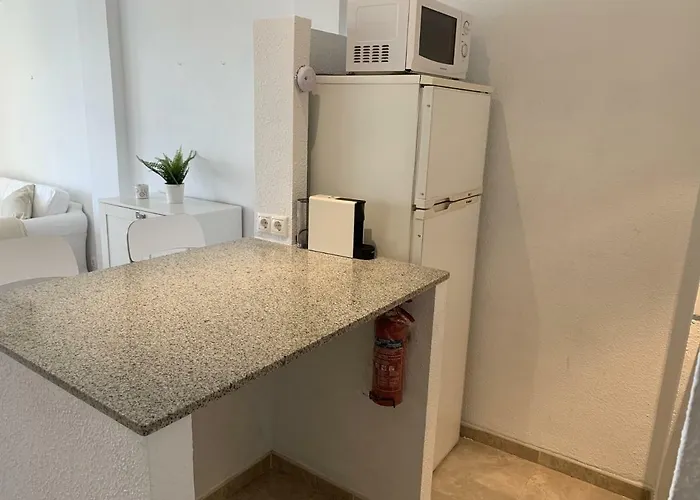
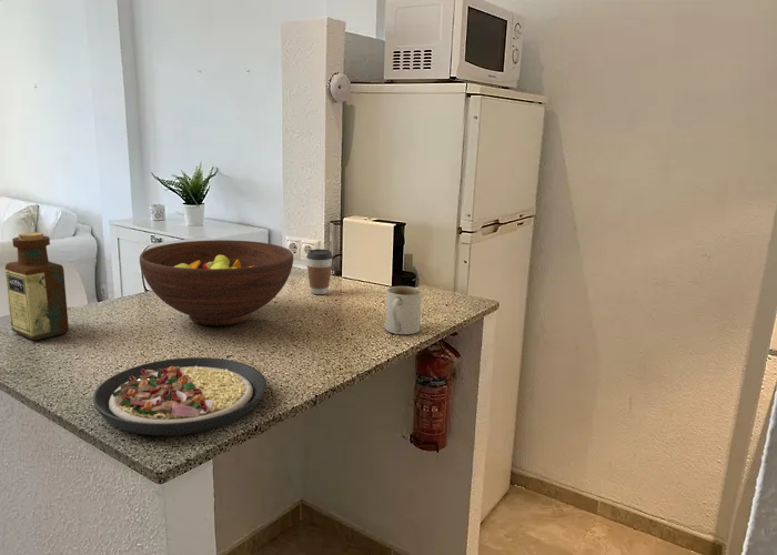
+ fruit bowl (219, 285)
+ bottle (36, 284)
+ coffee cup (319, 272)
+ mug (401, 312)
+ plate (183, 390)
